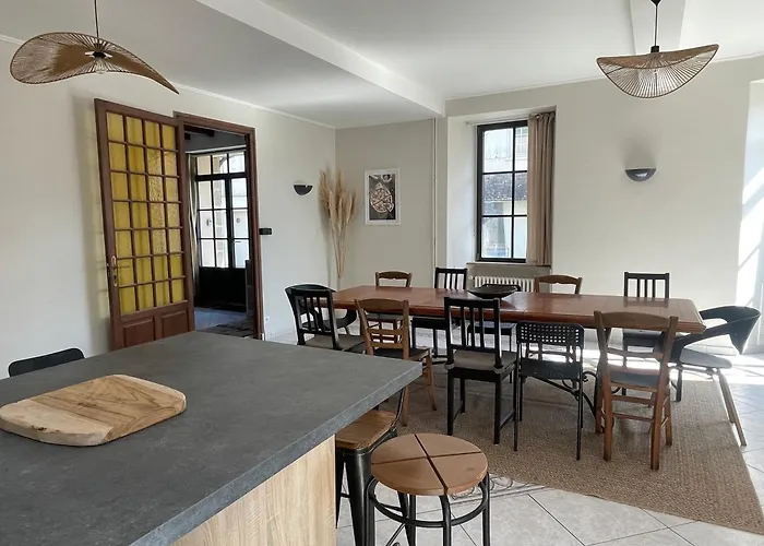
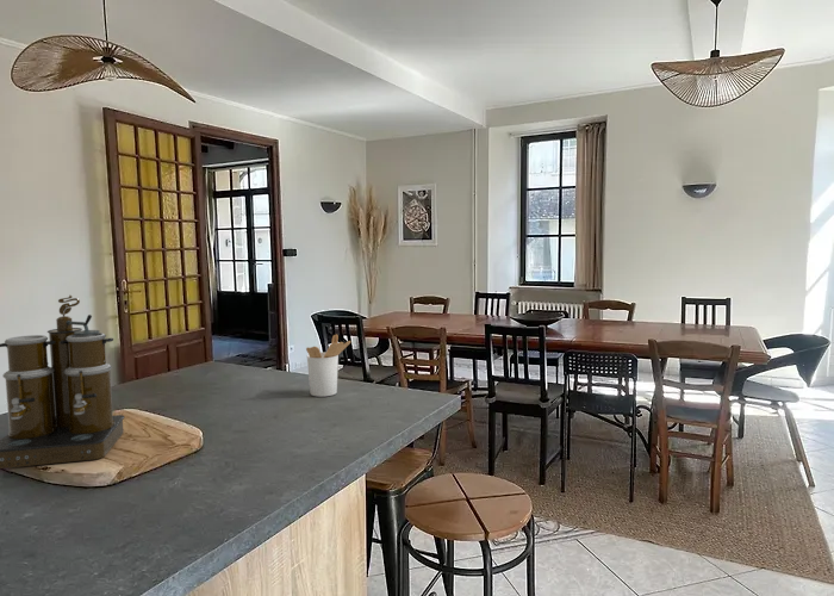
+ coffee maker (57, 373)
+ utensil holder (328, 365)
